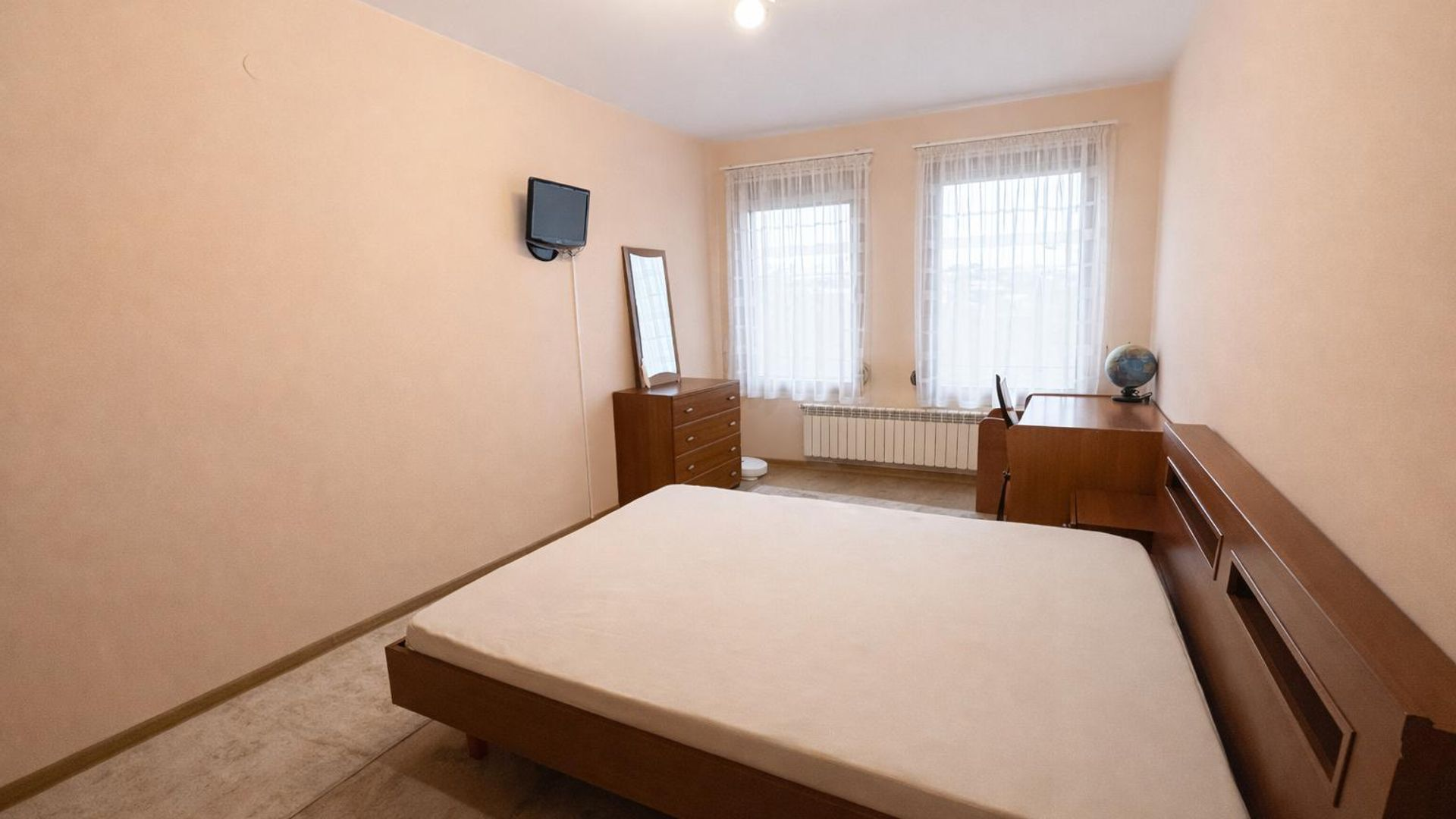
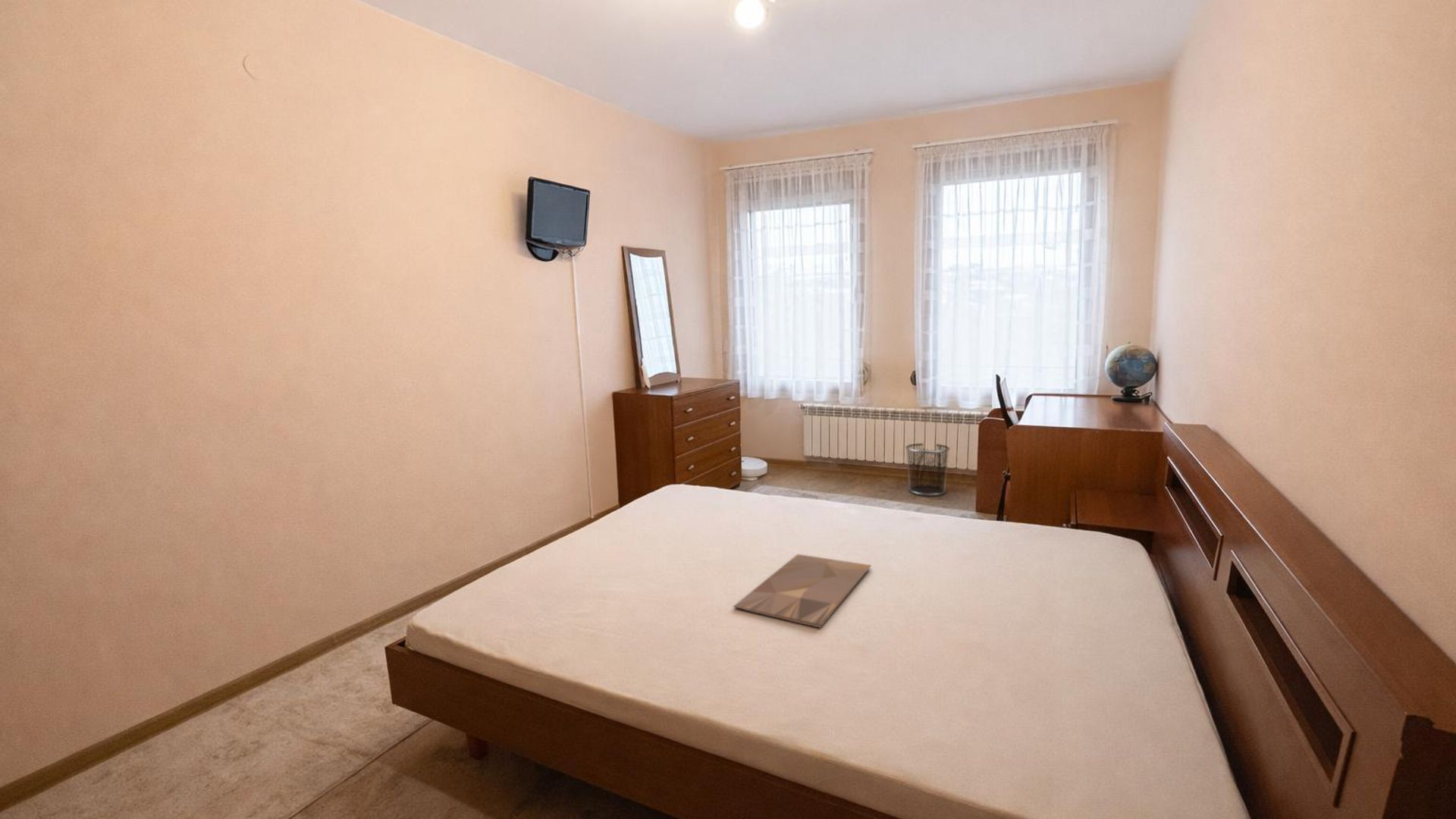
+ waste bin (927, 469)
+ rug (807, 585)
